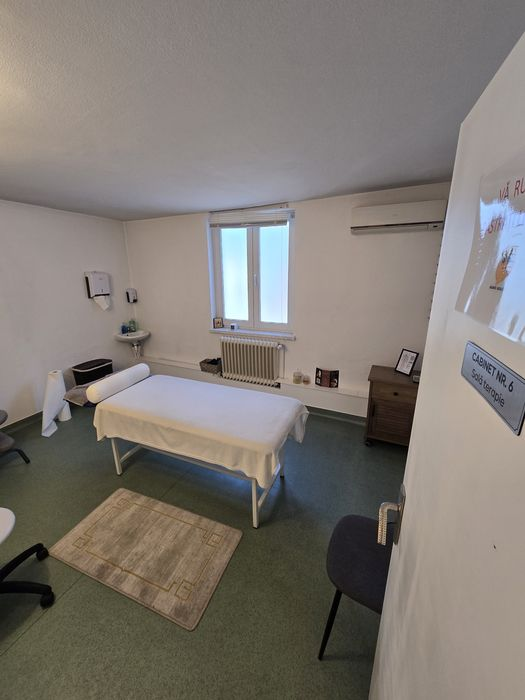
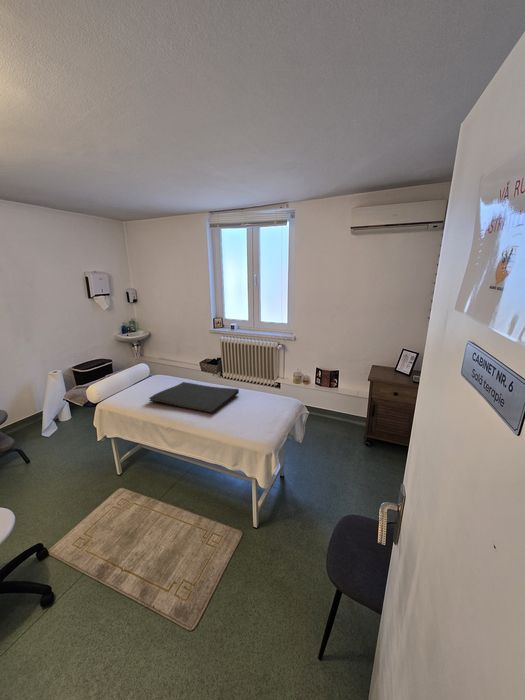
+ hand towel (195, 395)
